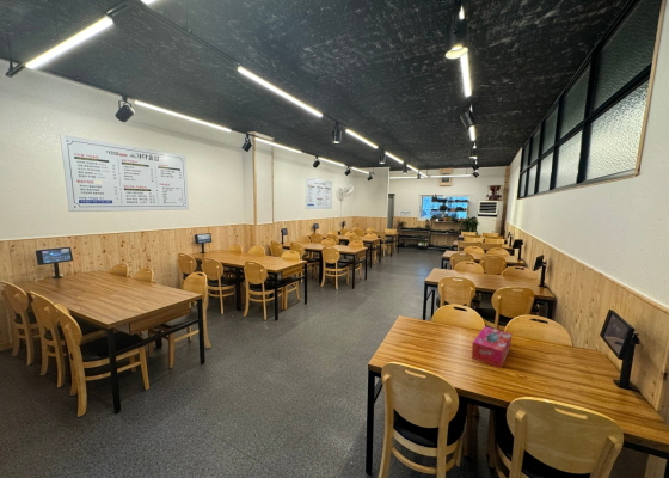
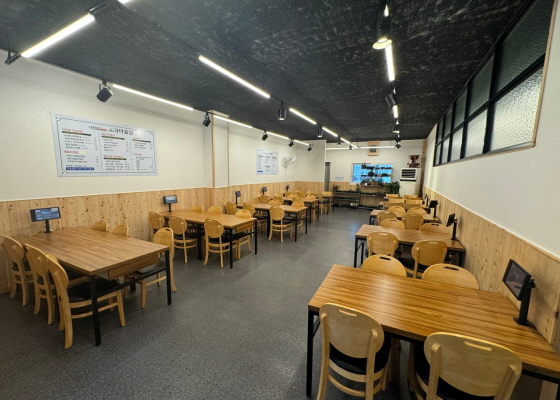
- tissue box (492, 344)
